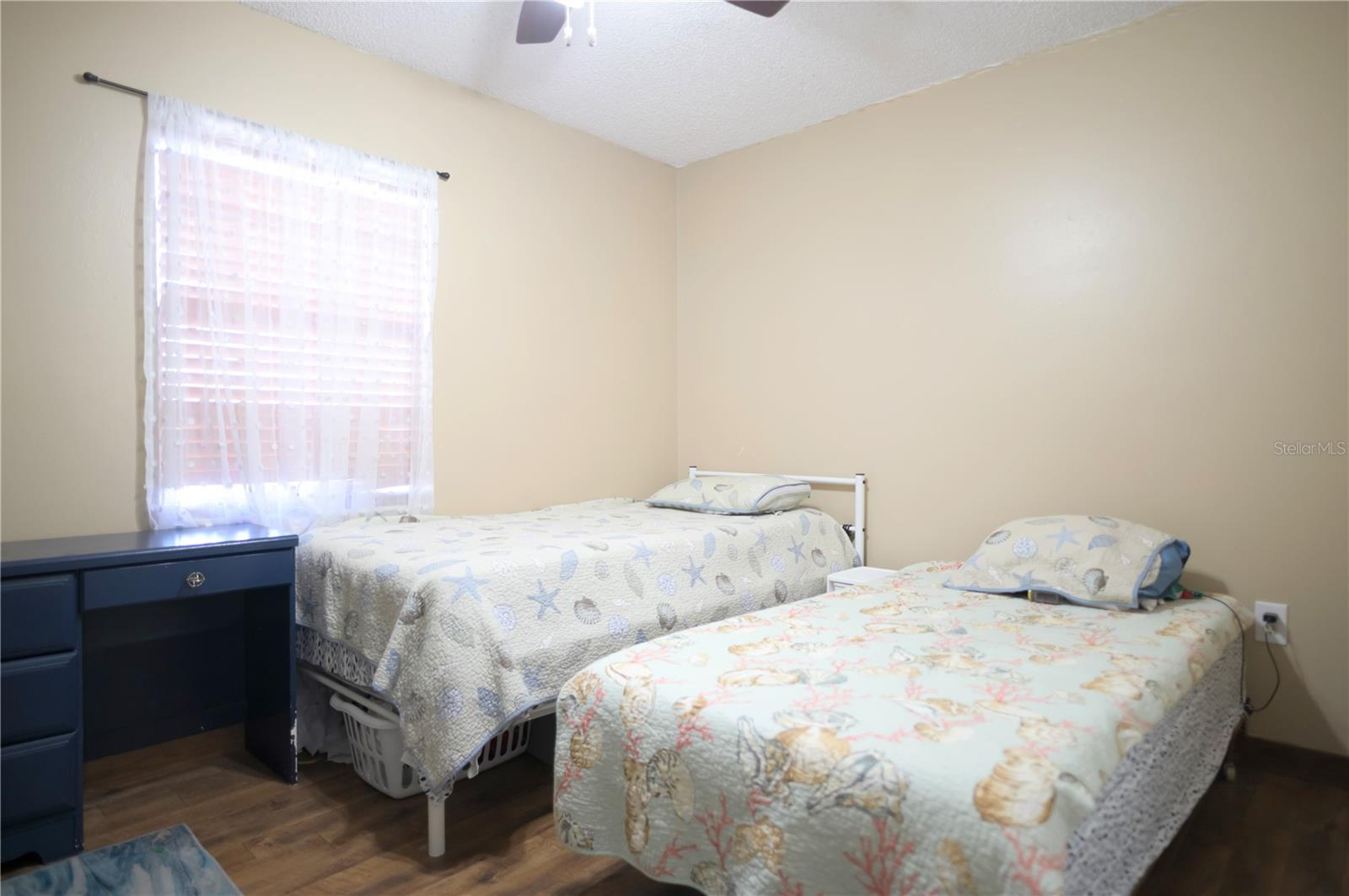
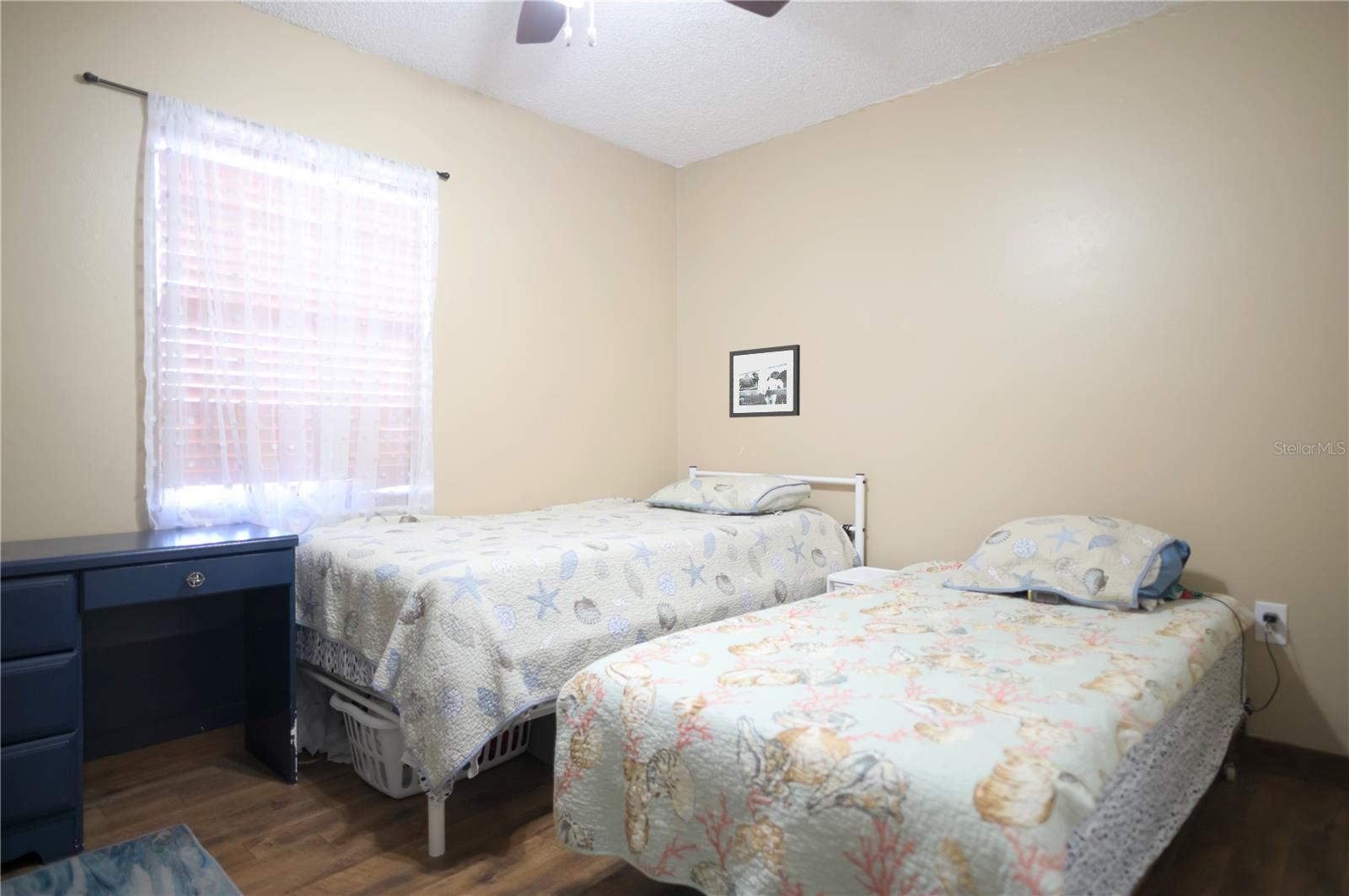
+ picture frame (763, 382)
